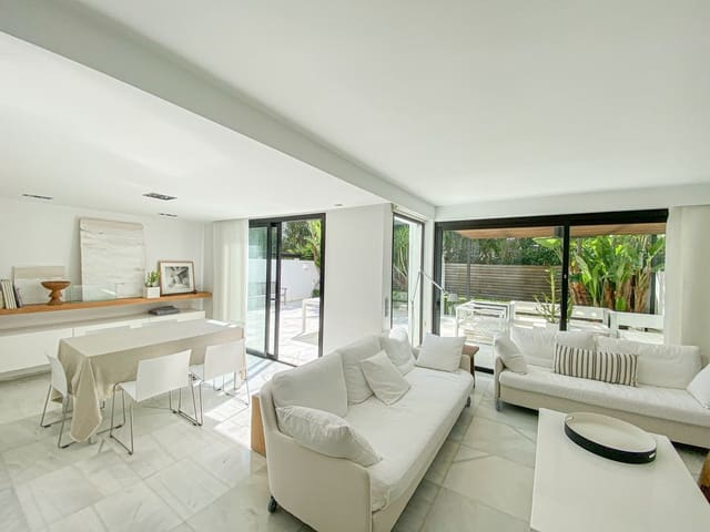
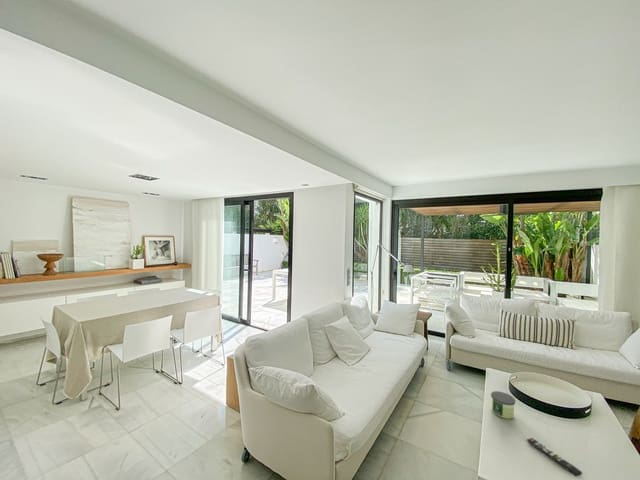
+ candle (502, 405)
+ remote control (552, 455)
